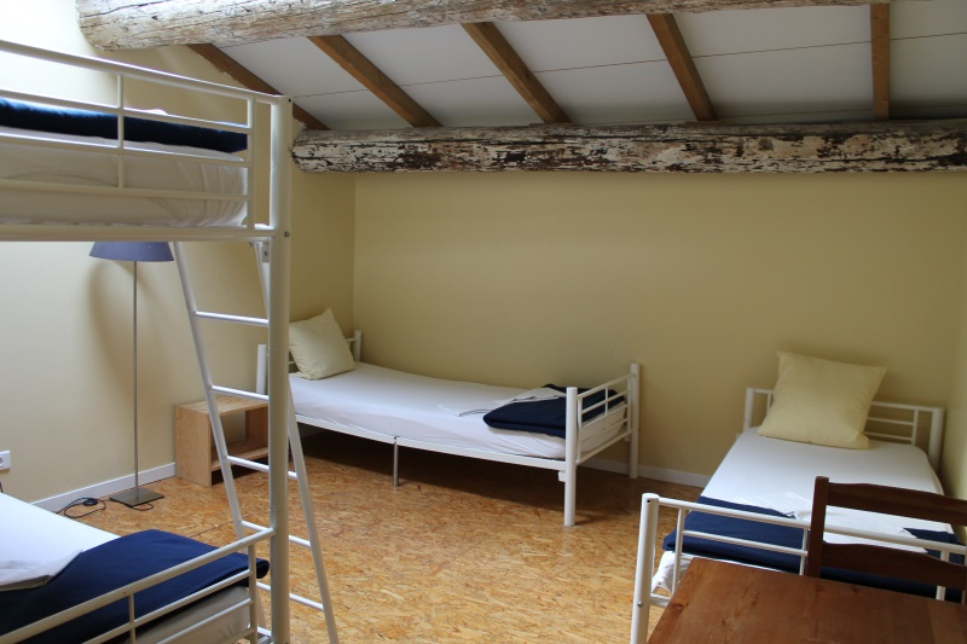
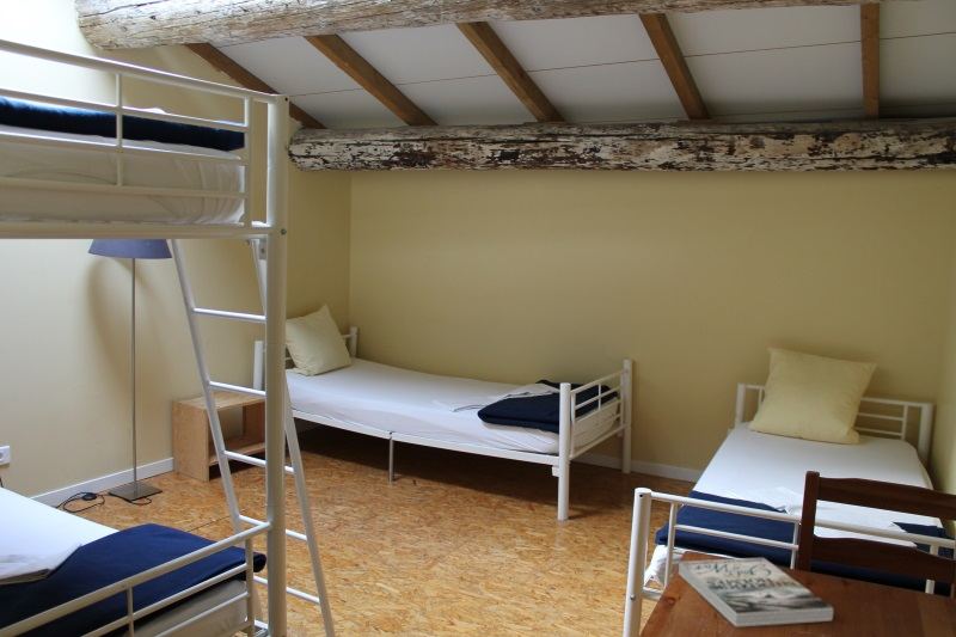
+ book (750, 589)
